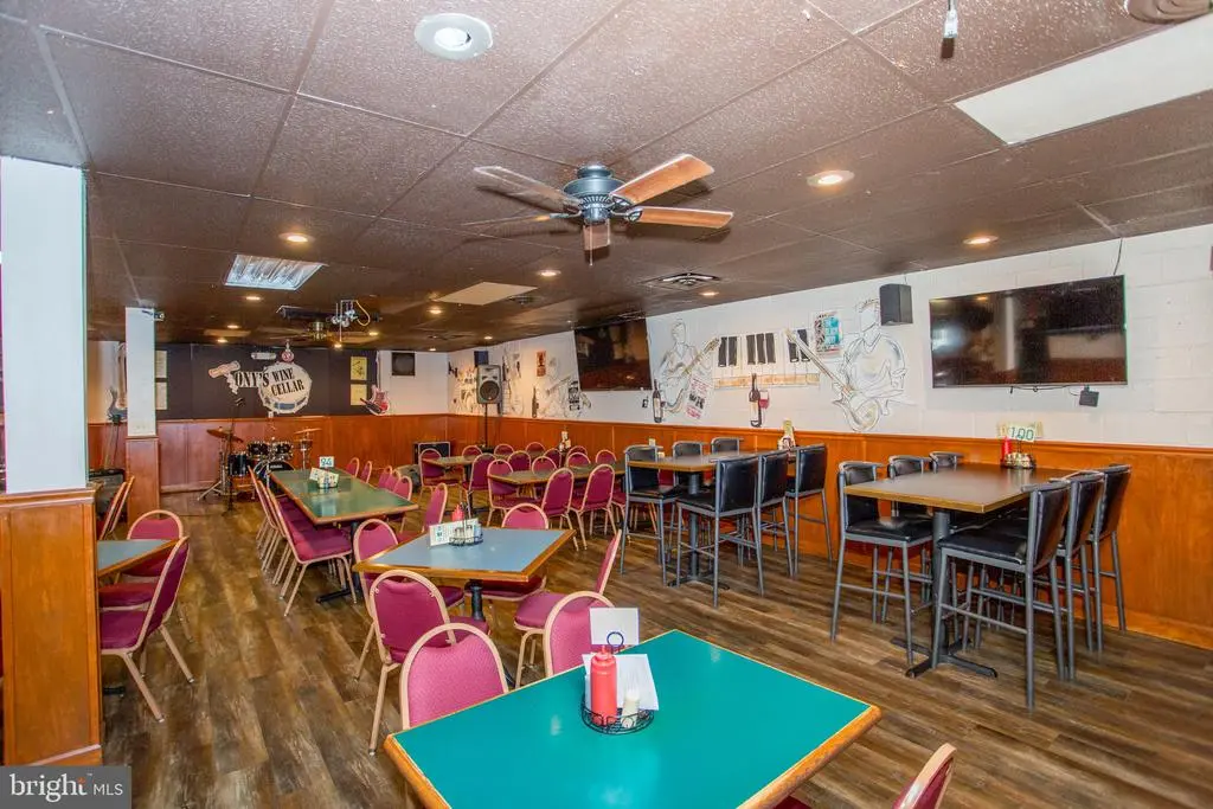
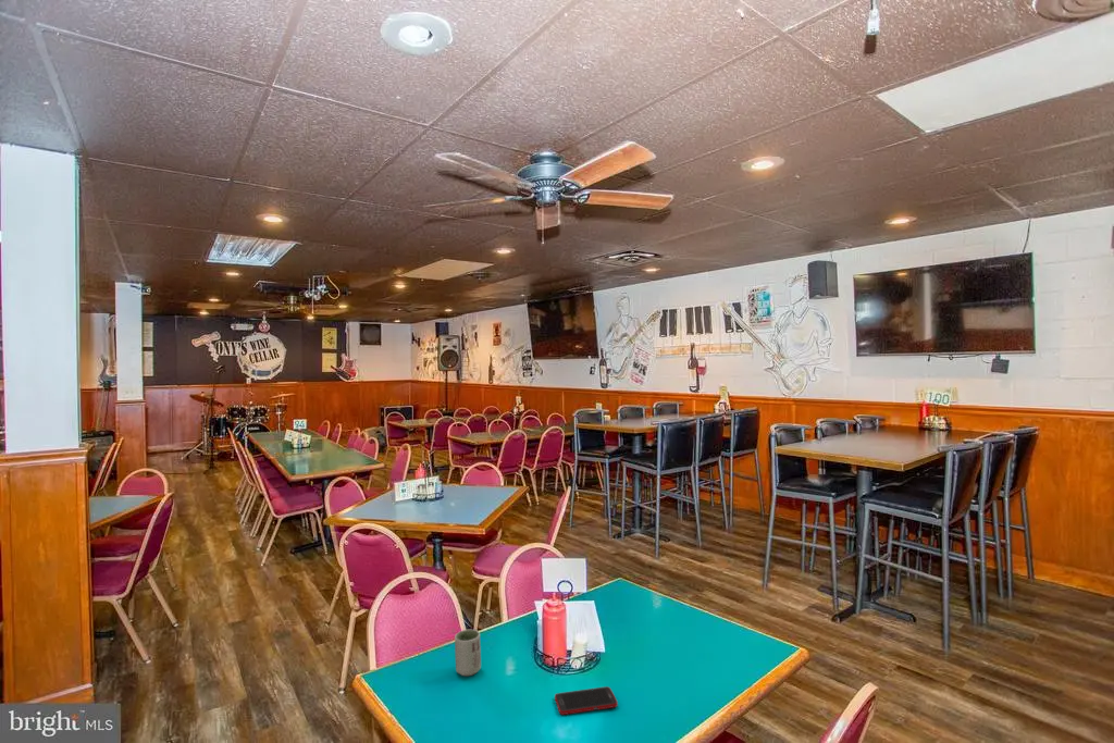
+ cell phone (585, 699)
+ cup (468, 653)
